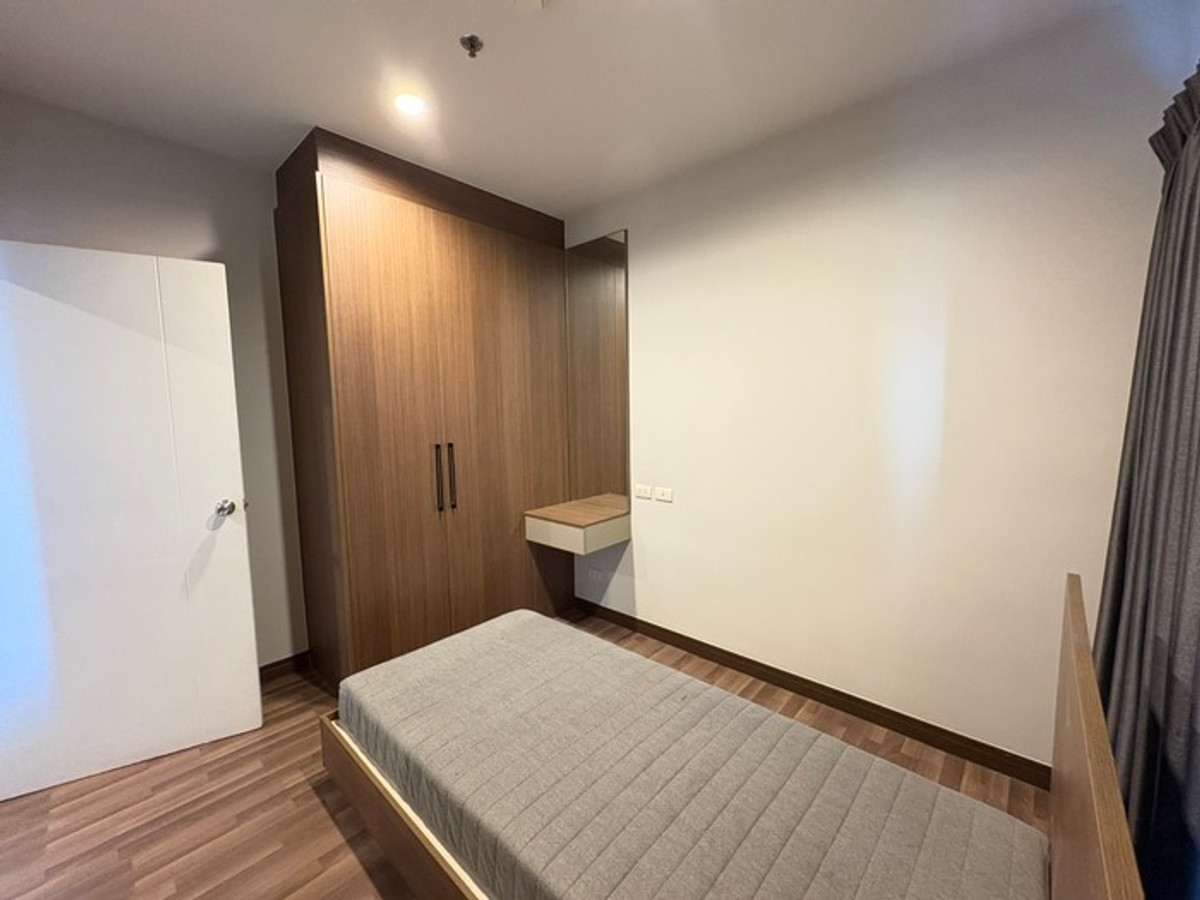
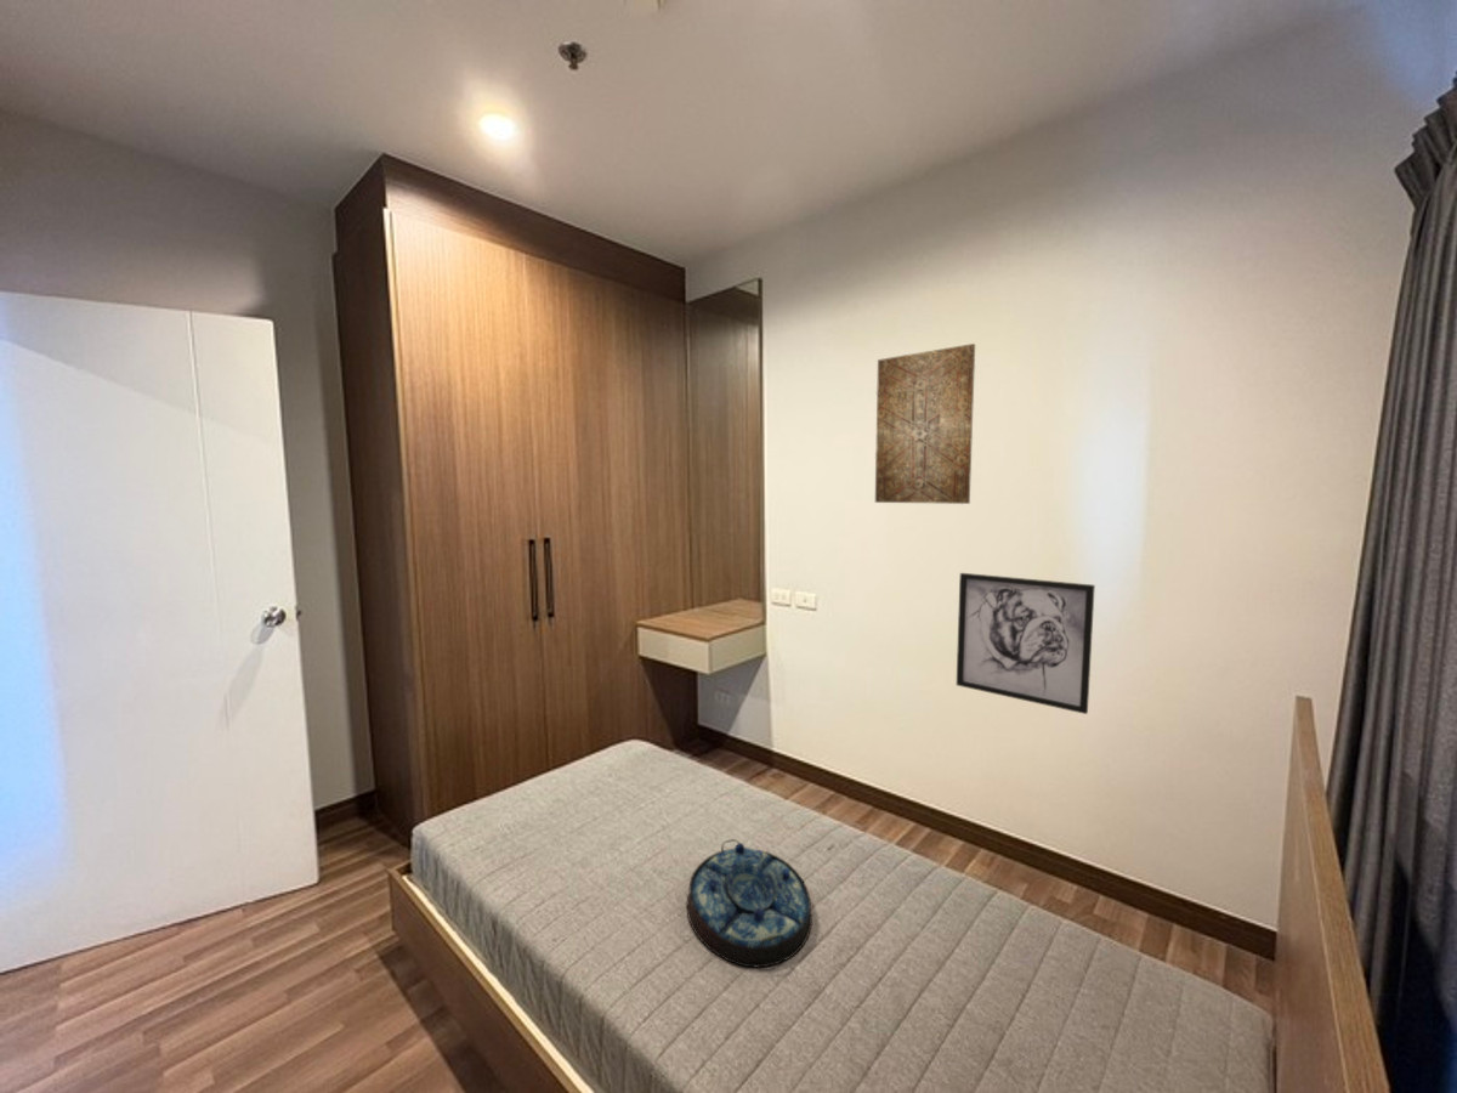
+ wall art (922, 429)
+ wall art (1020, 639)
+ serving tray (748, 889)
